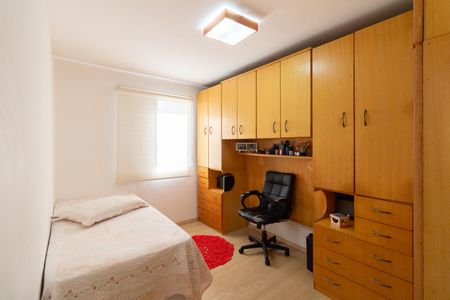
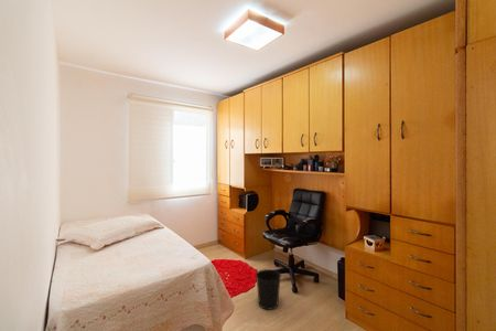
+ wastebasket (268, 289)
